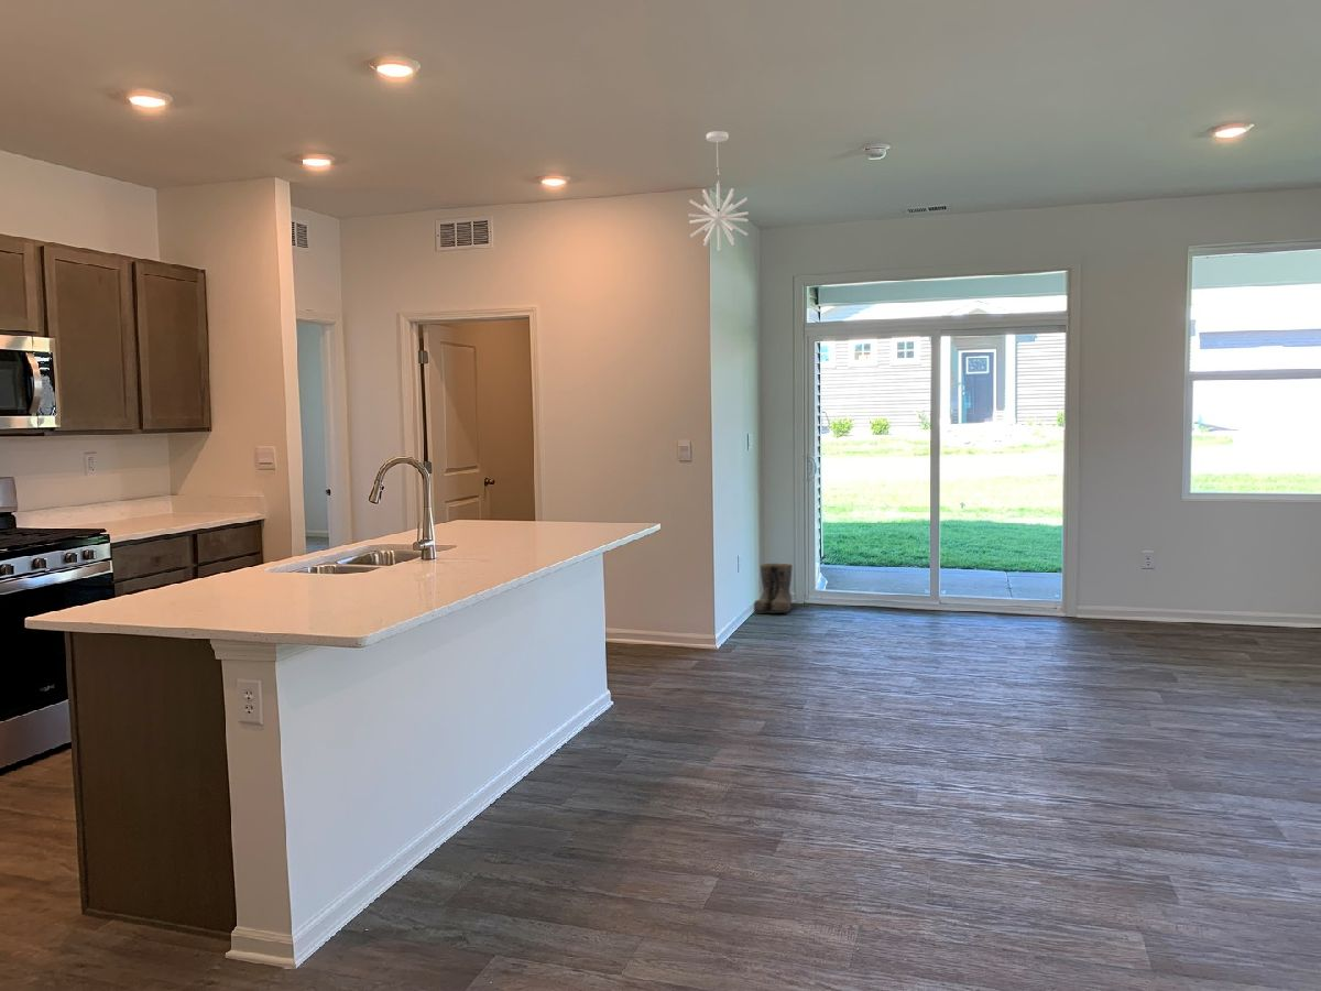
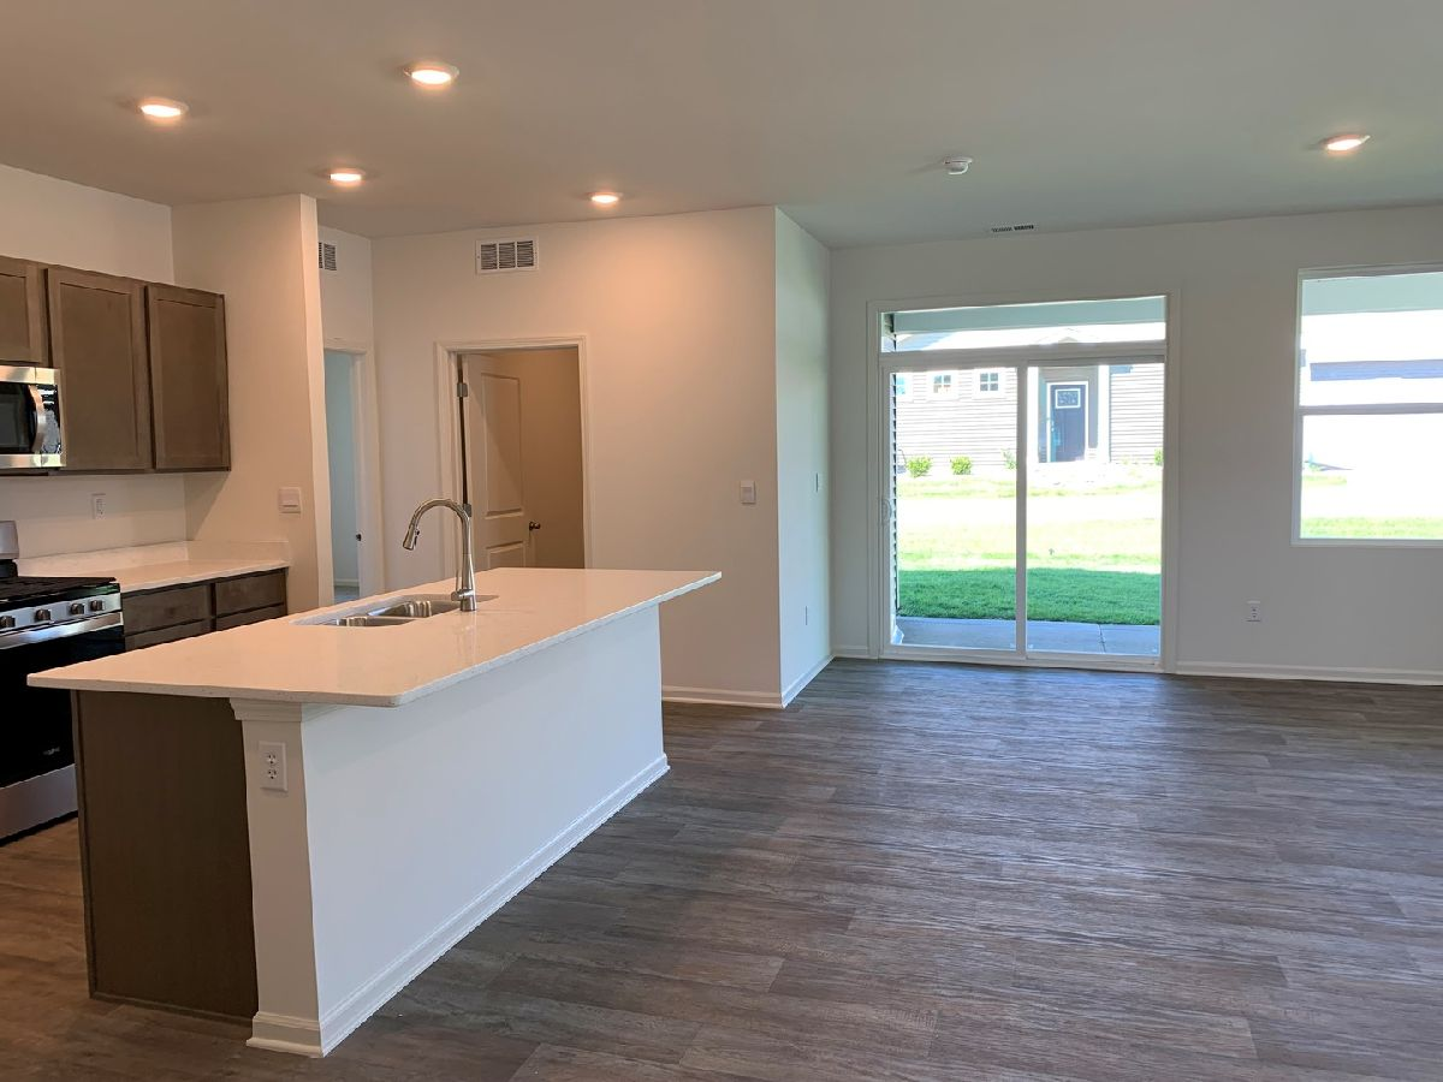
- pendant light (718, 190)
- boots (773, 587)
